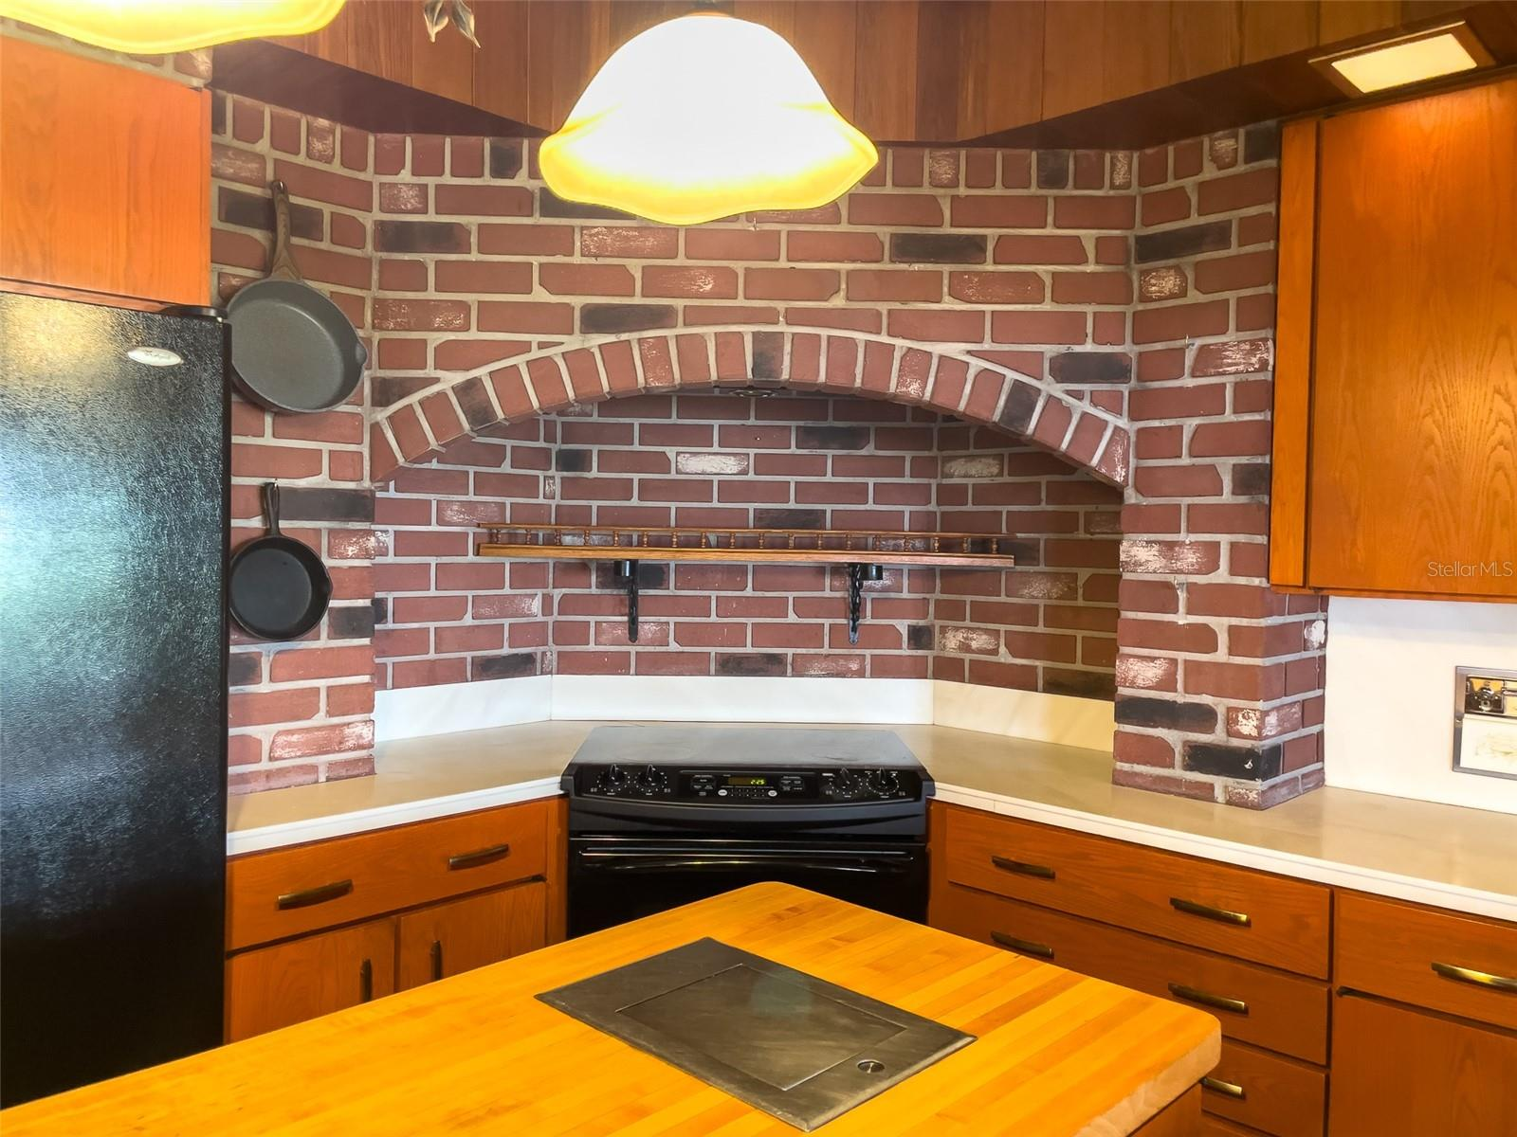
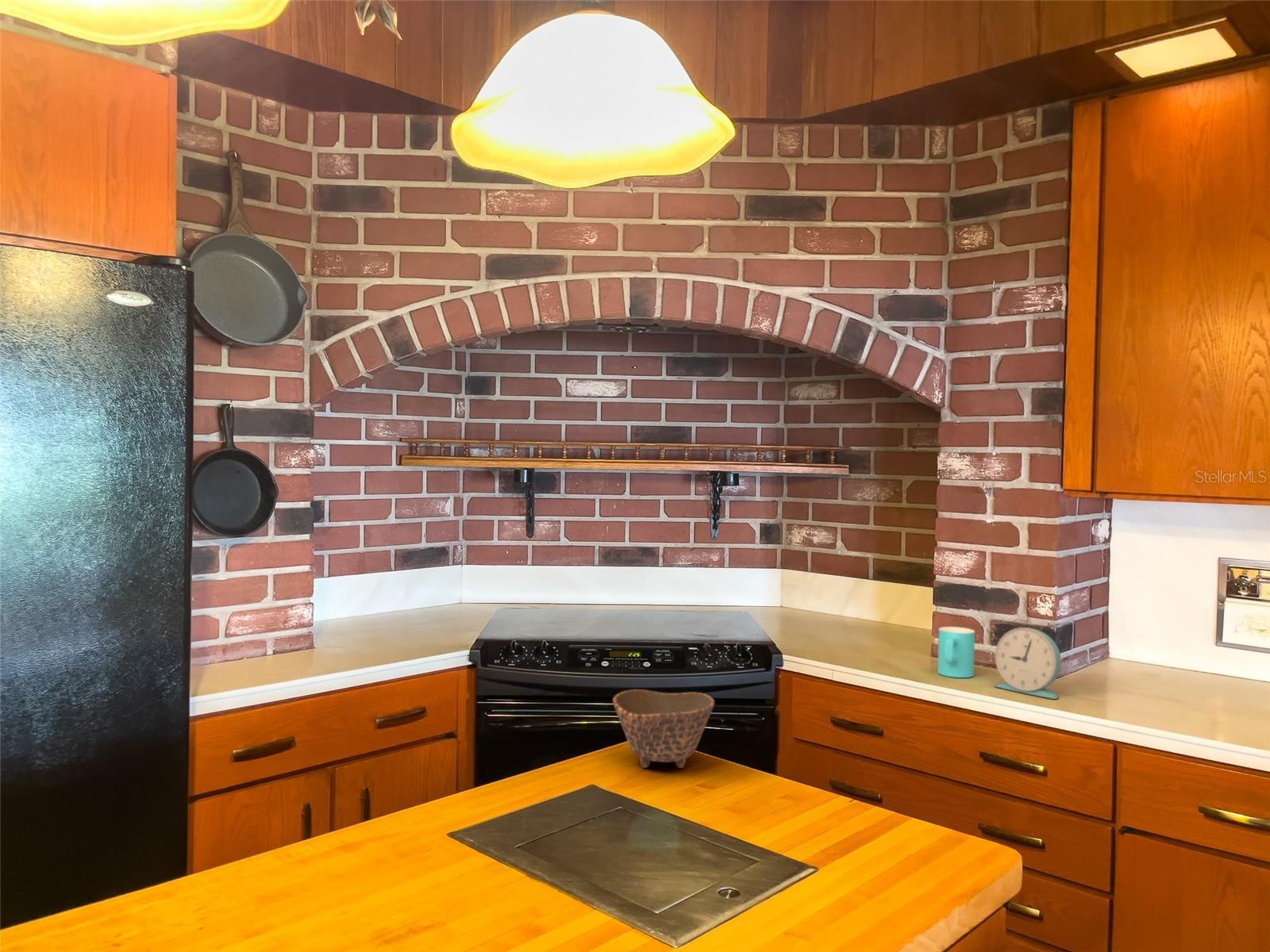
+ cup (952, 652)
+ alarm clock (1030, 658)
+ bowl (664, 731)
